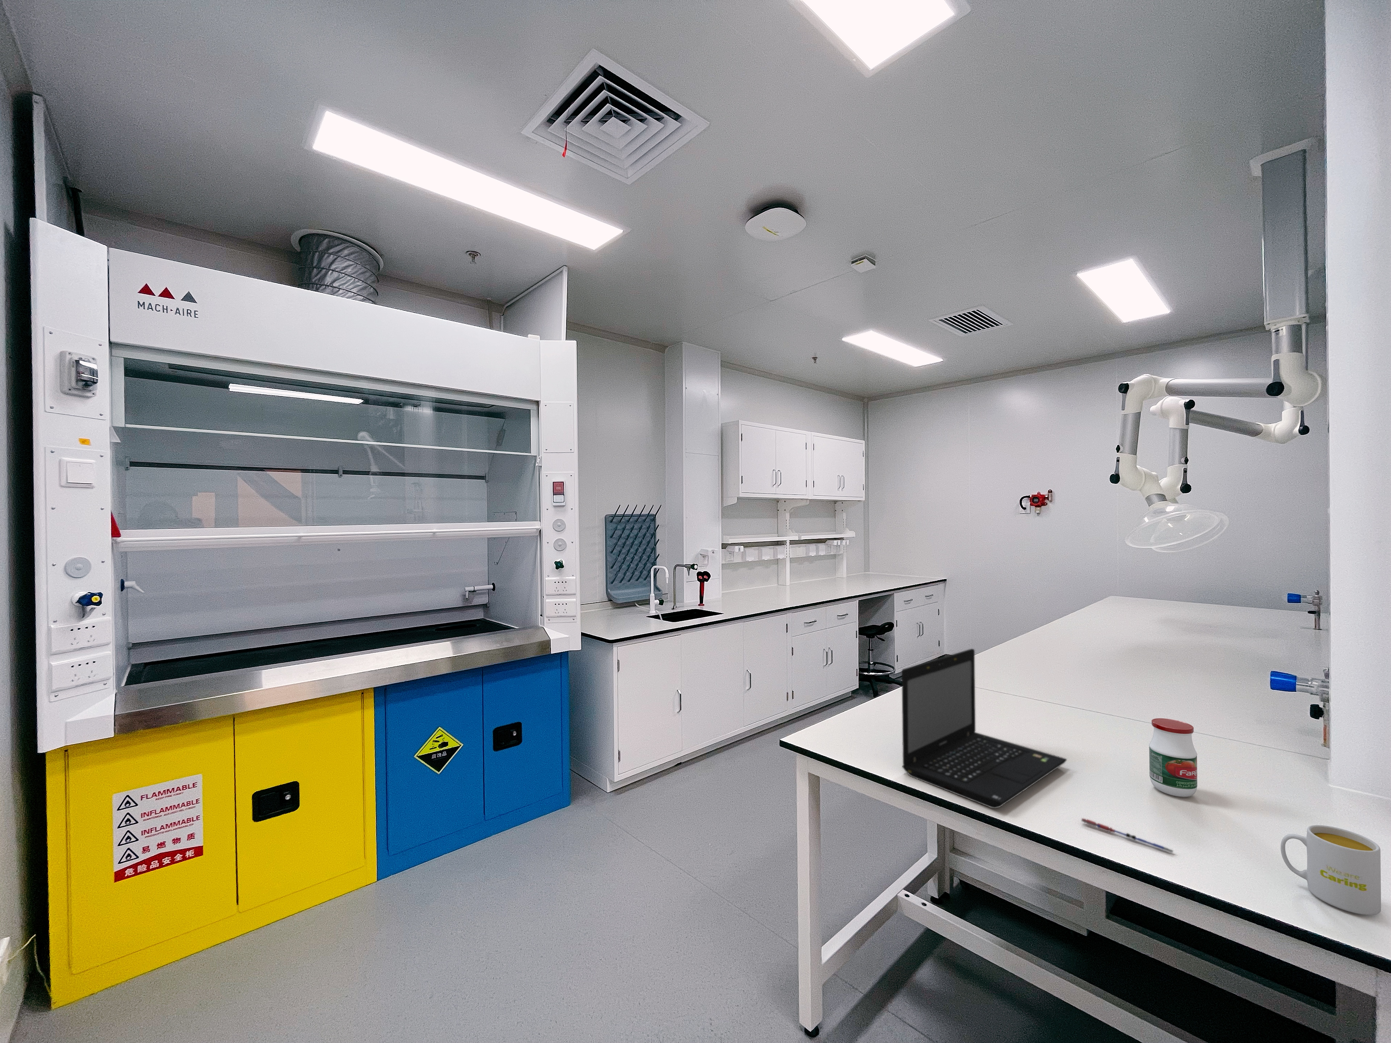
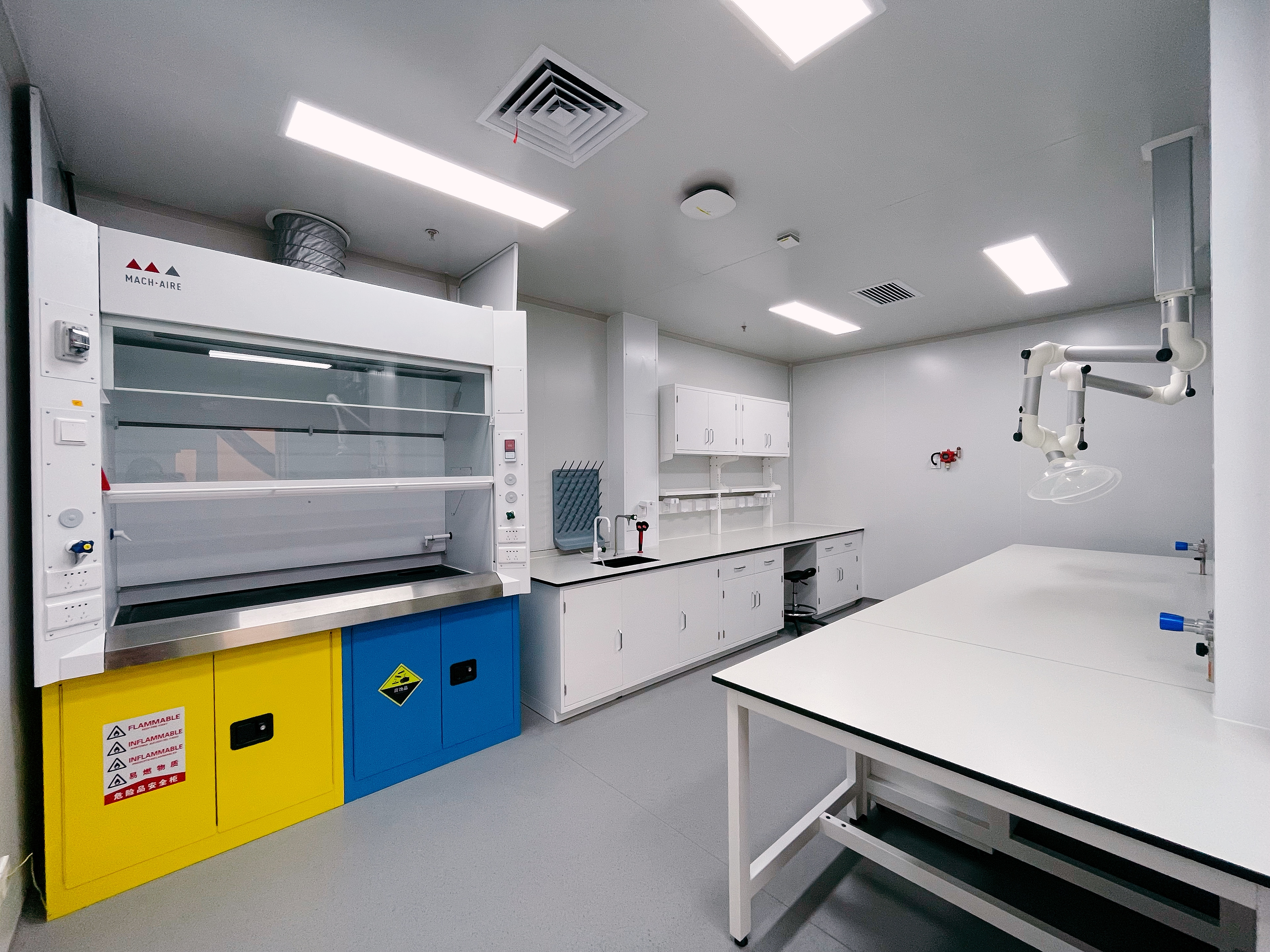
- mug (1329, 864)
- laptop (975, 719)
- jar (1173, 757)
- pen (1125, 834)
